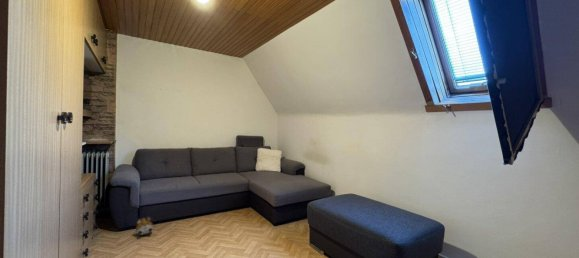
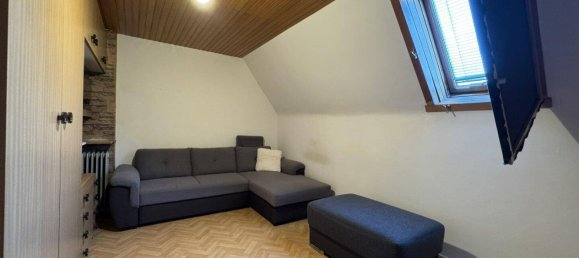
- plush toy (144, 224)
